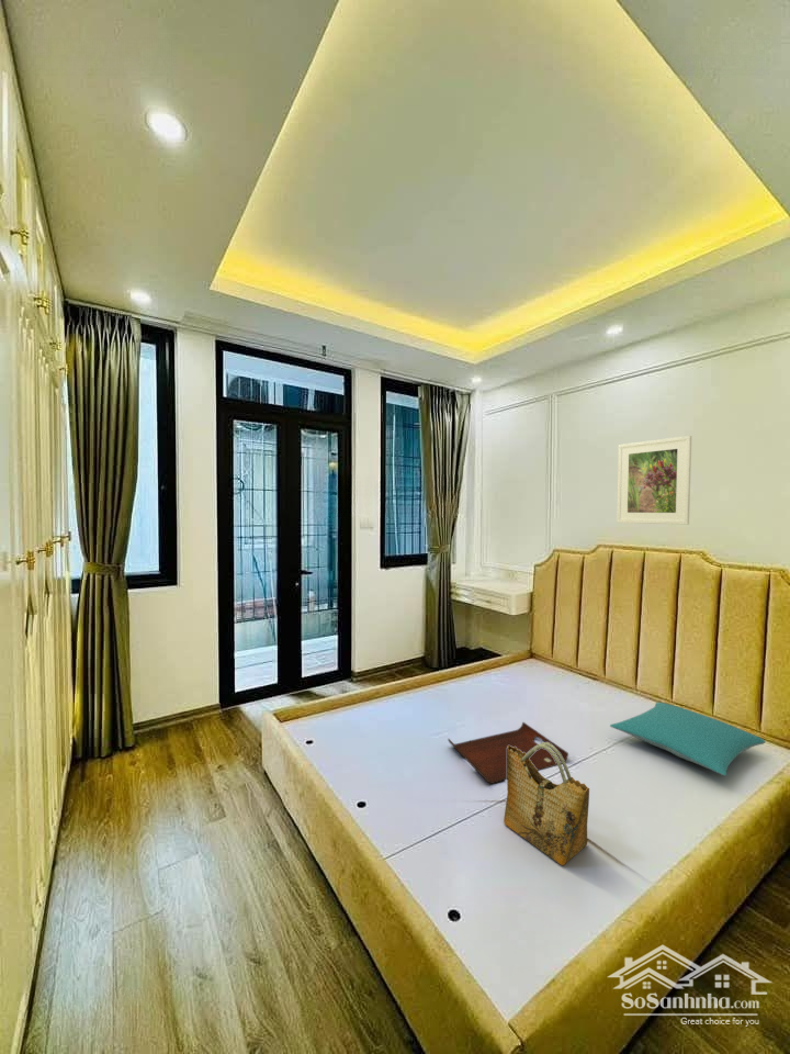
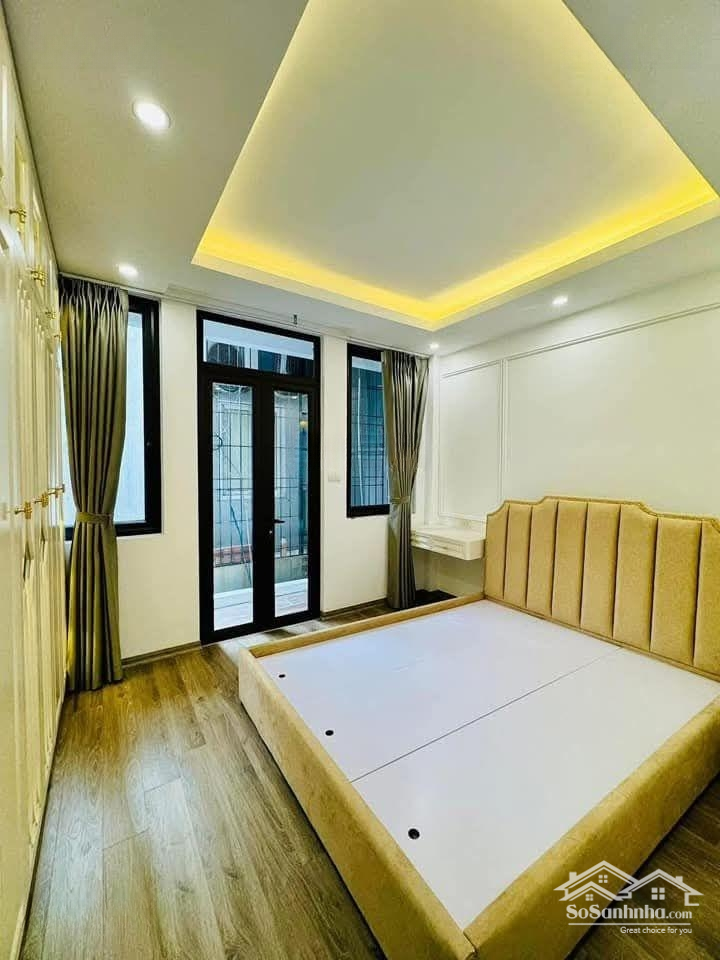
- pillow (685, 733)
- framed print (651, 482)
- grocery bag (544, 788)
- serving tray (506, 749)
